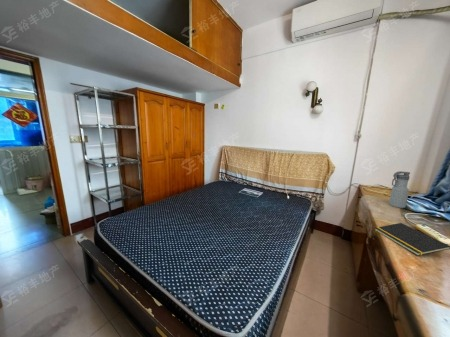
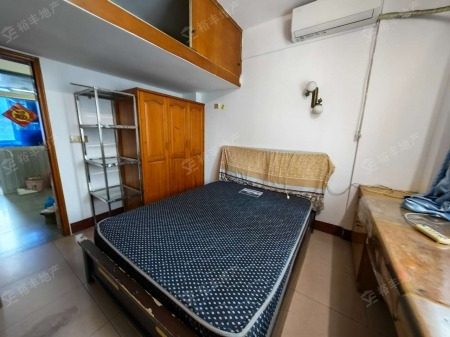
- water bottle (400, 189)
- notepad (408, 237)
